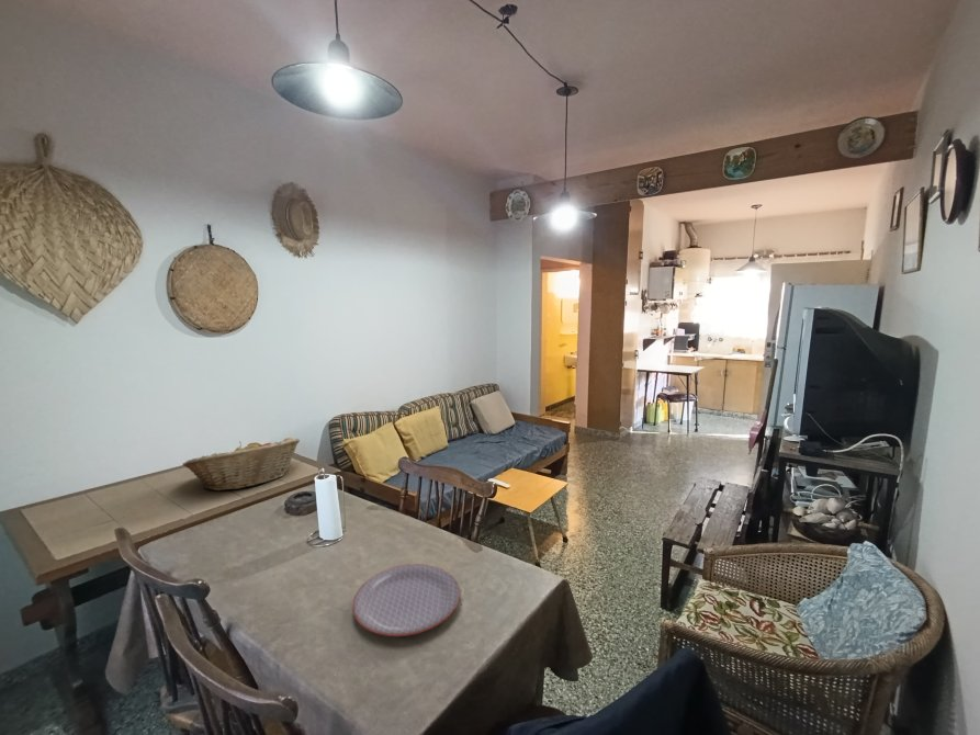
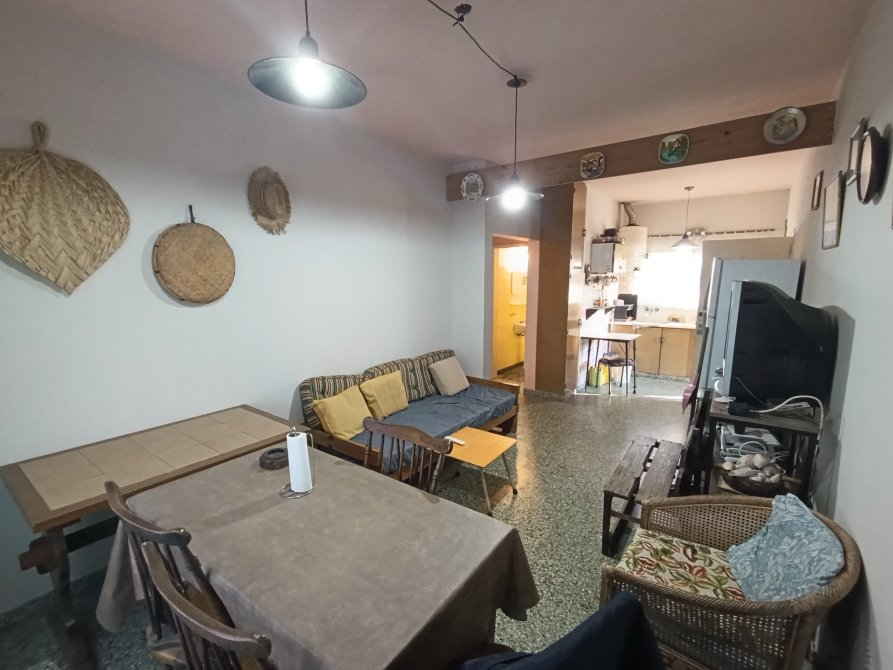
- fruit basket (246, 459)
- plate (407, 599)
